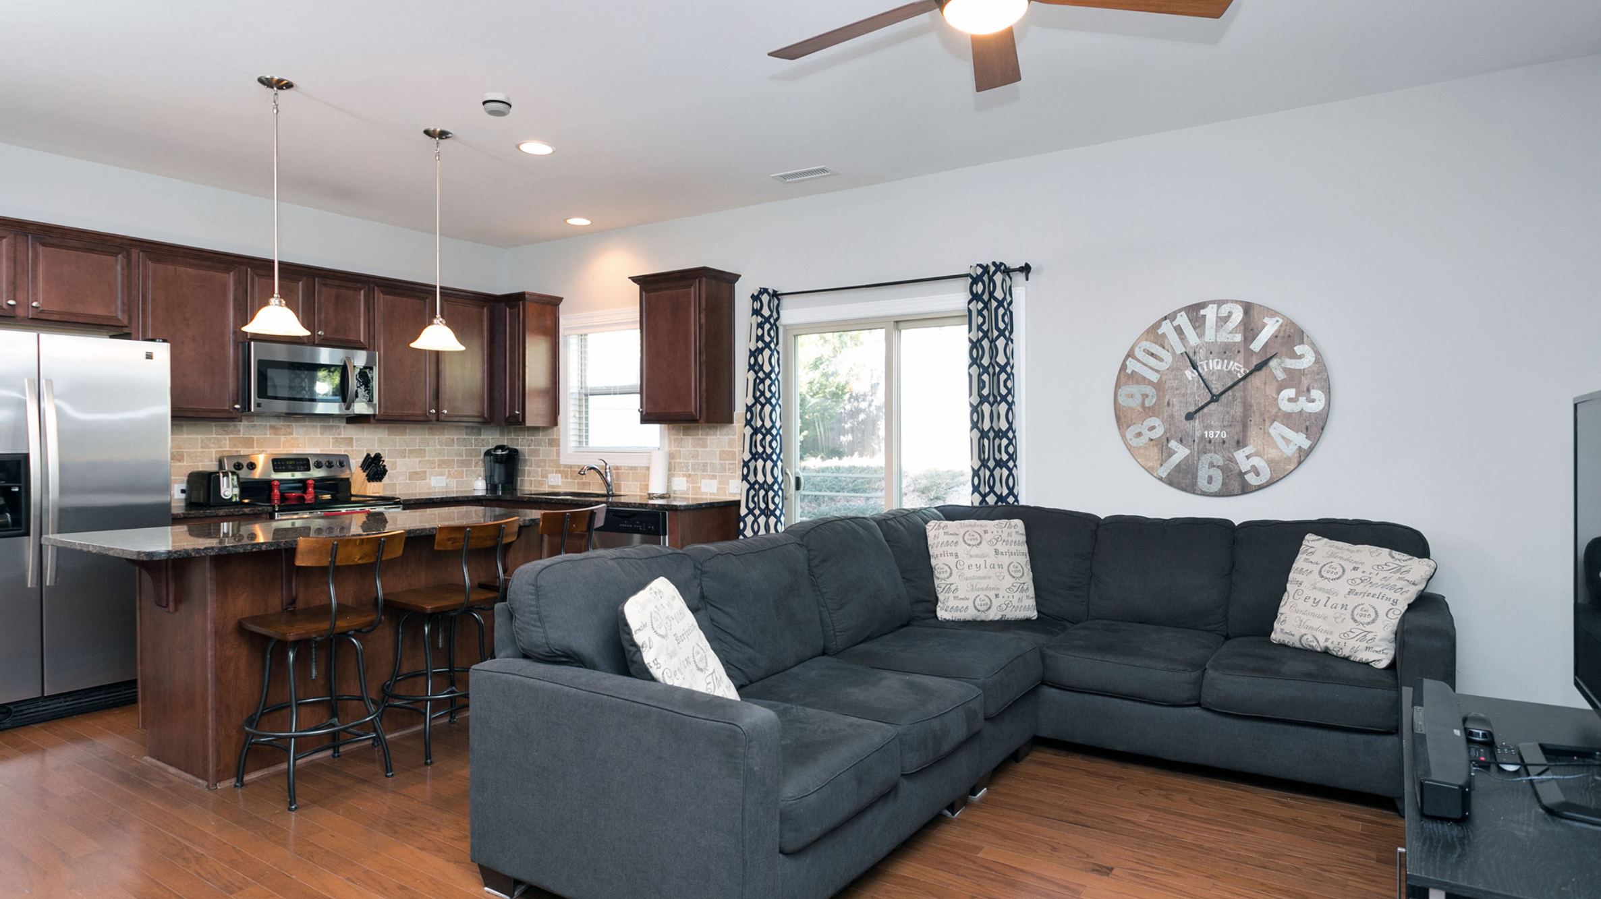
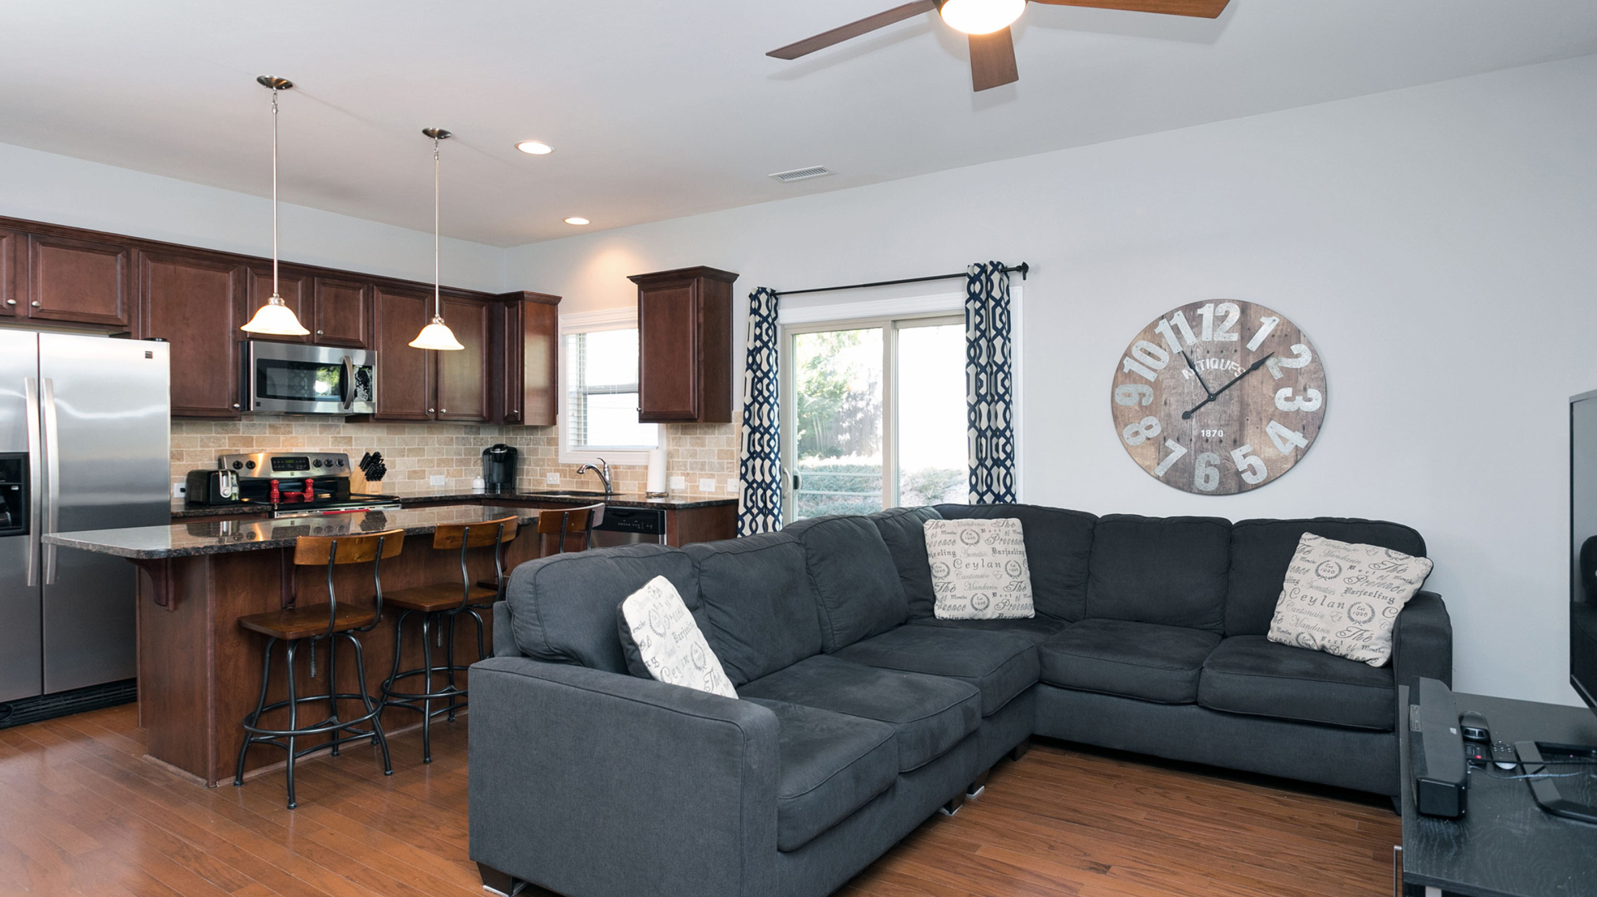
- smoke detector (497, 104)
